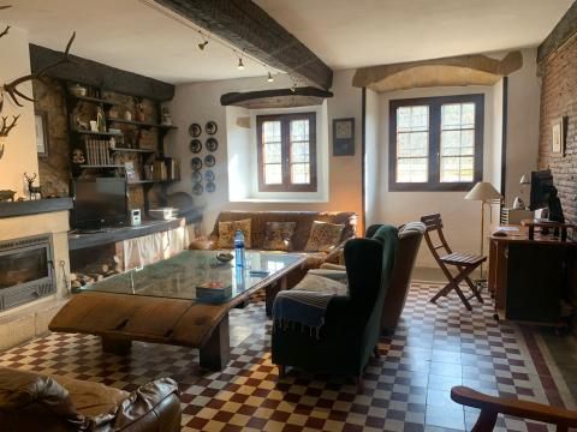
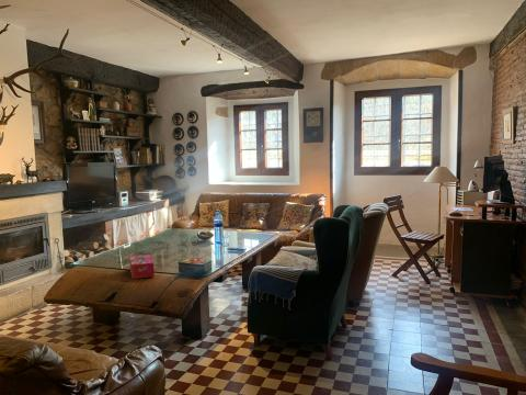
+ tissue box (141, 266)
